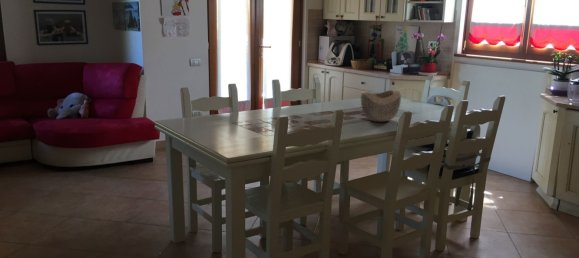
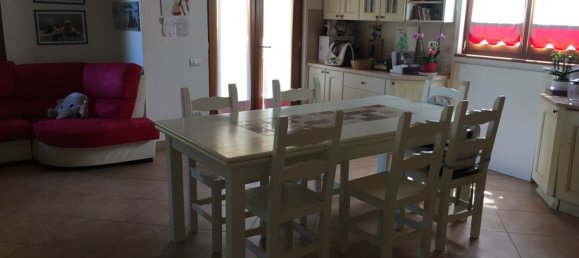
- decorative bowl (380, 105)
